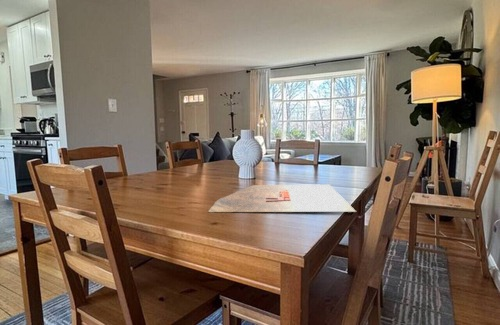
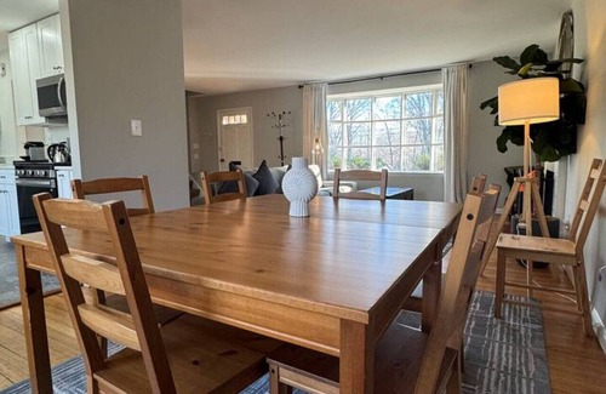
- placemat (279, 195)
